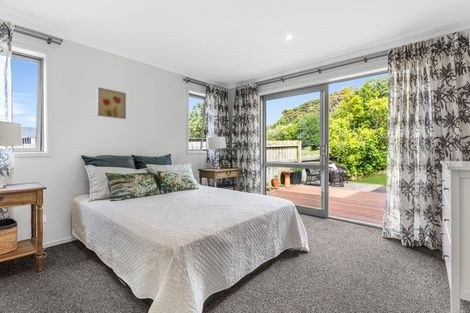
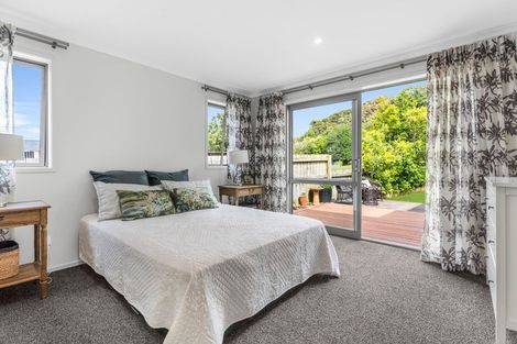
- wall art (111, 103)
